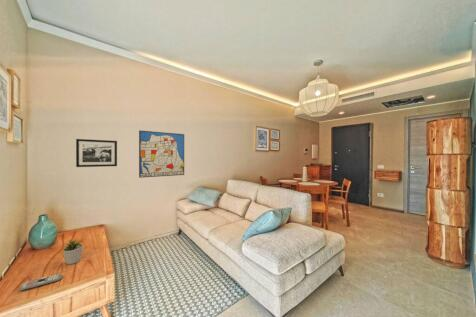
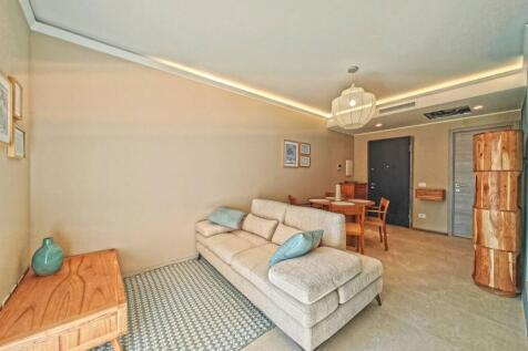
- potted plant (72, 249)
- picture frame (97, 153)
- wall art (163, 154)
- remote control (42, 281)
